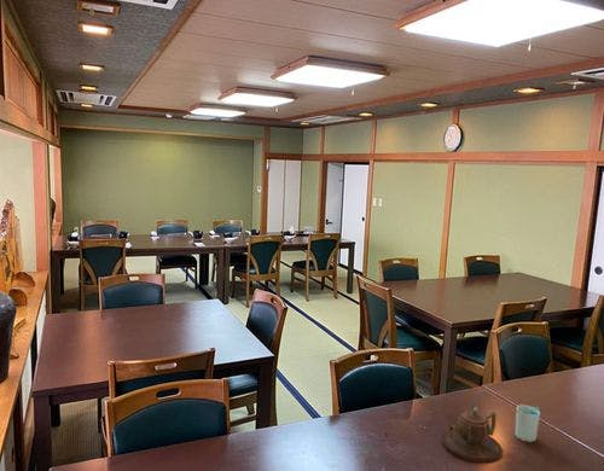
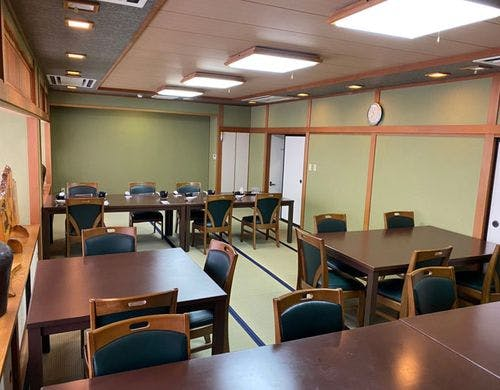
- teapot (474, 425)
- cup (525, 420)
